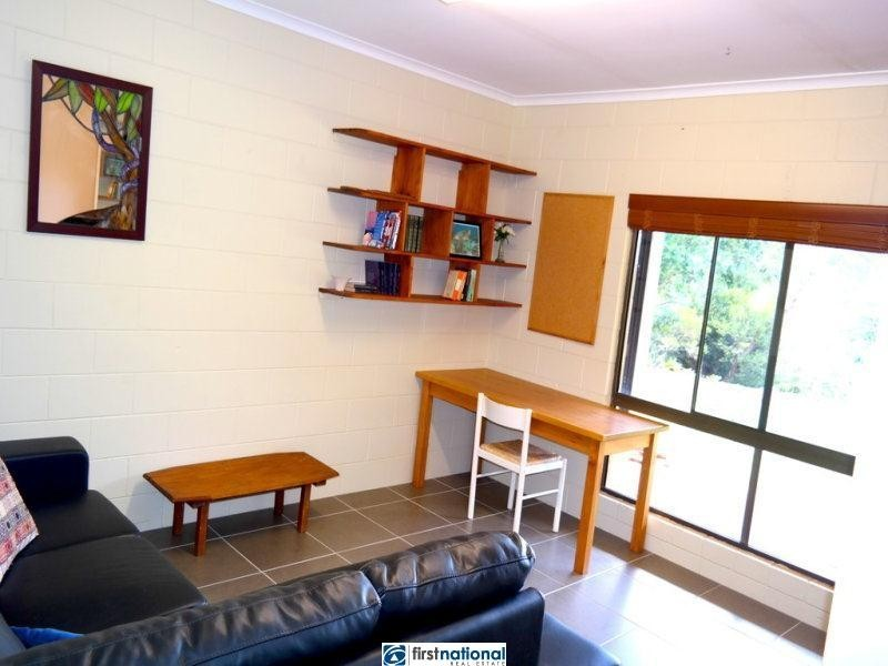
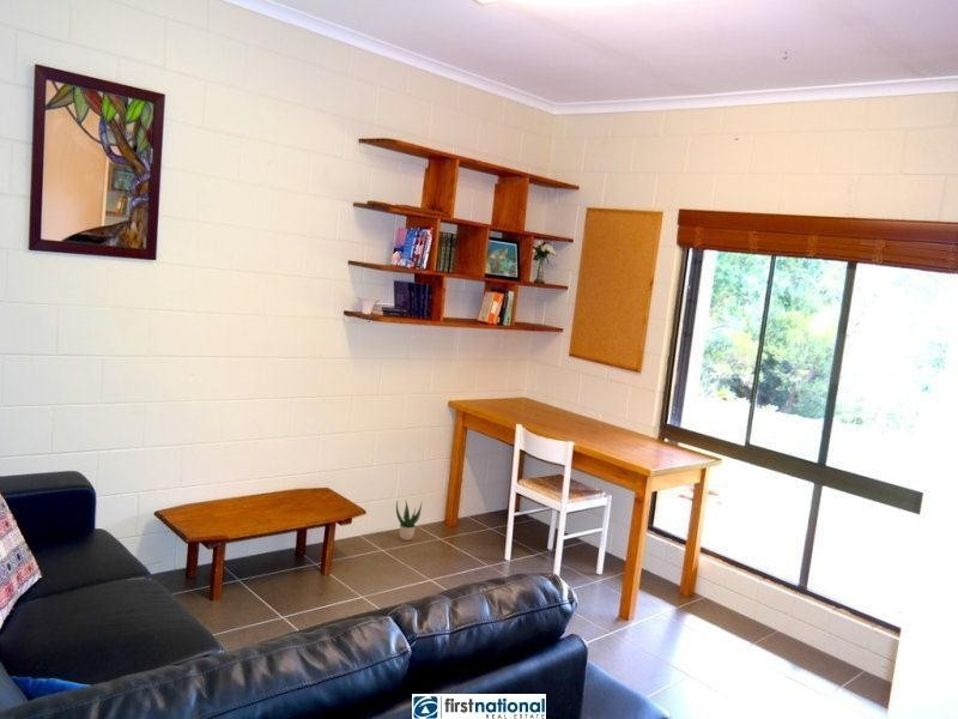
+ potted plant (406, 518)
